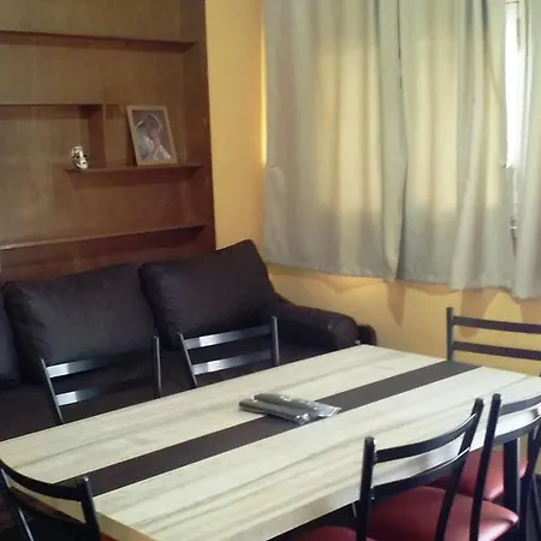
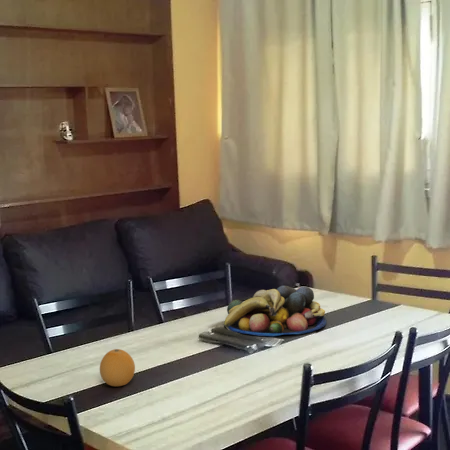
+ fruit (117, 367)
+ fruit bowl (274, 305)
